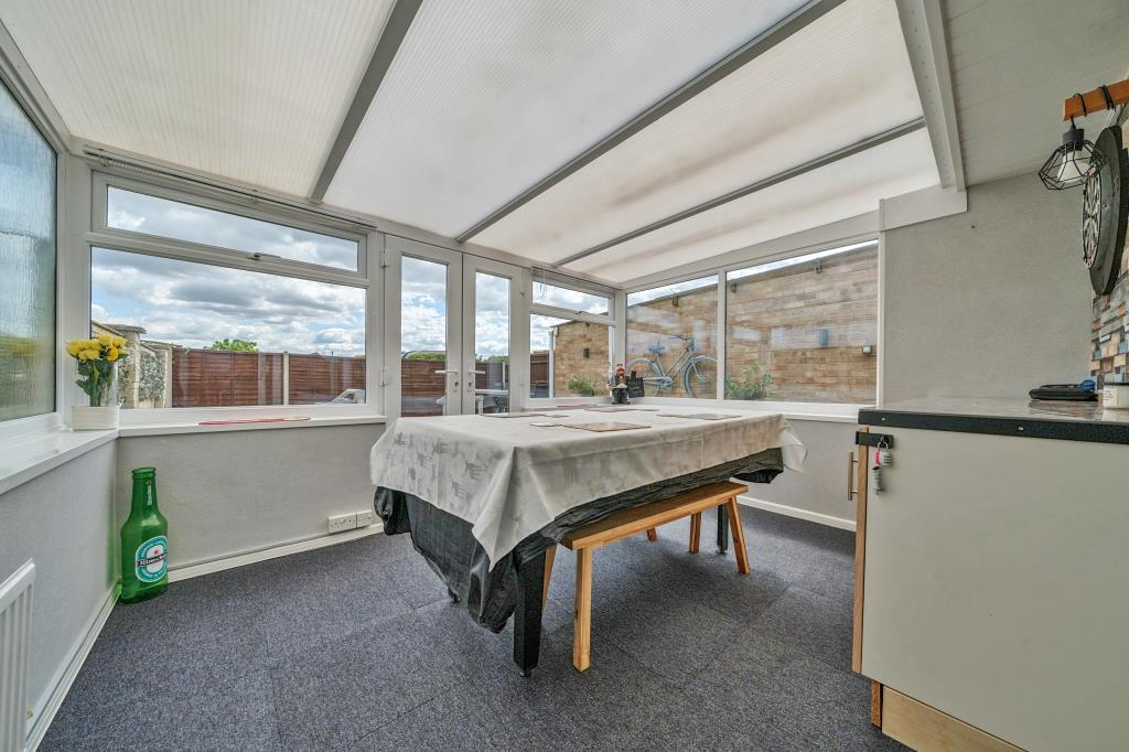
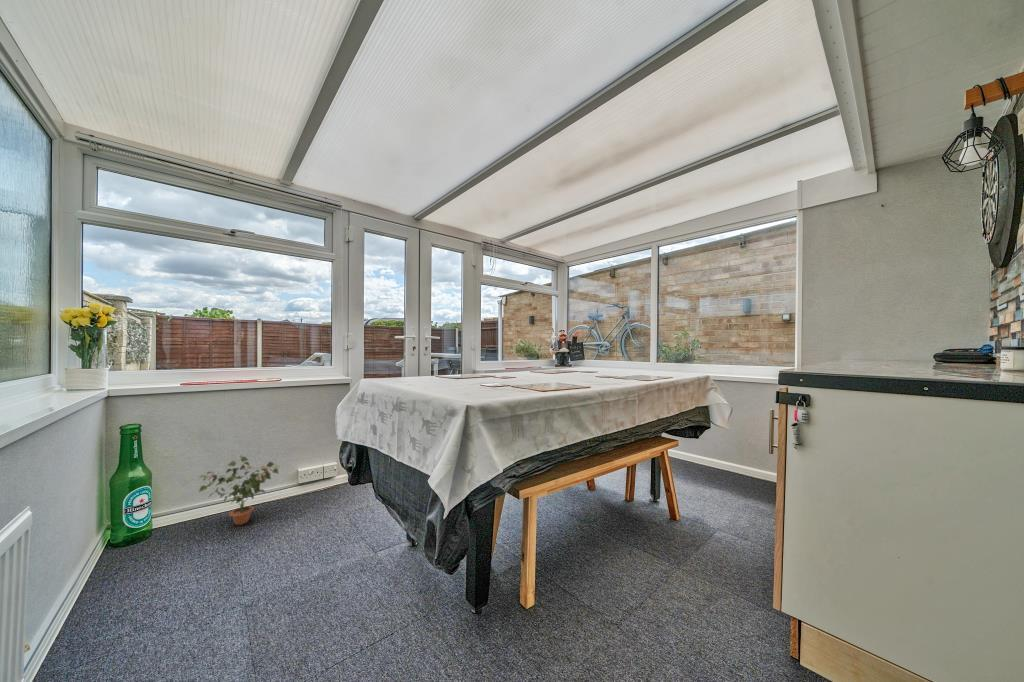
+ potted plant (241, 490)
